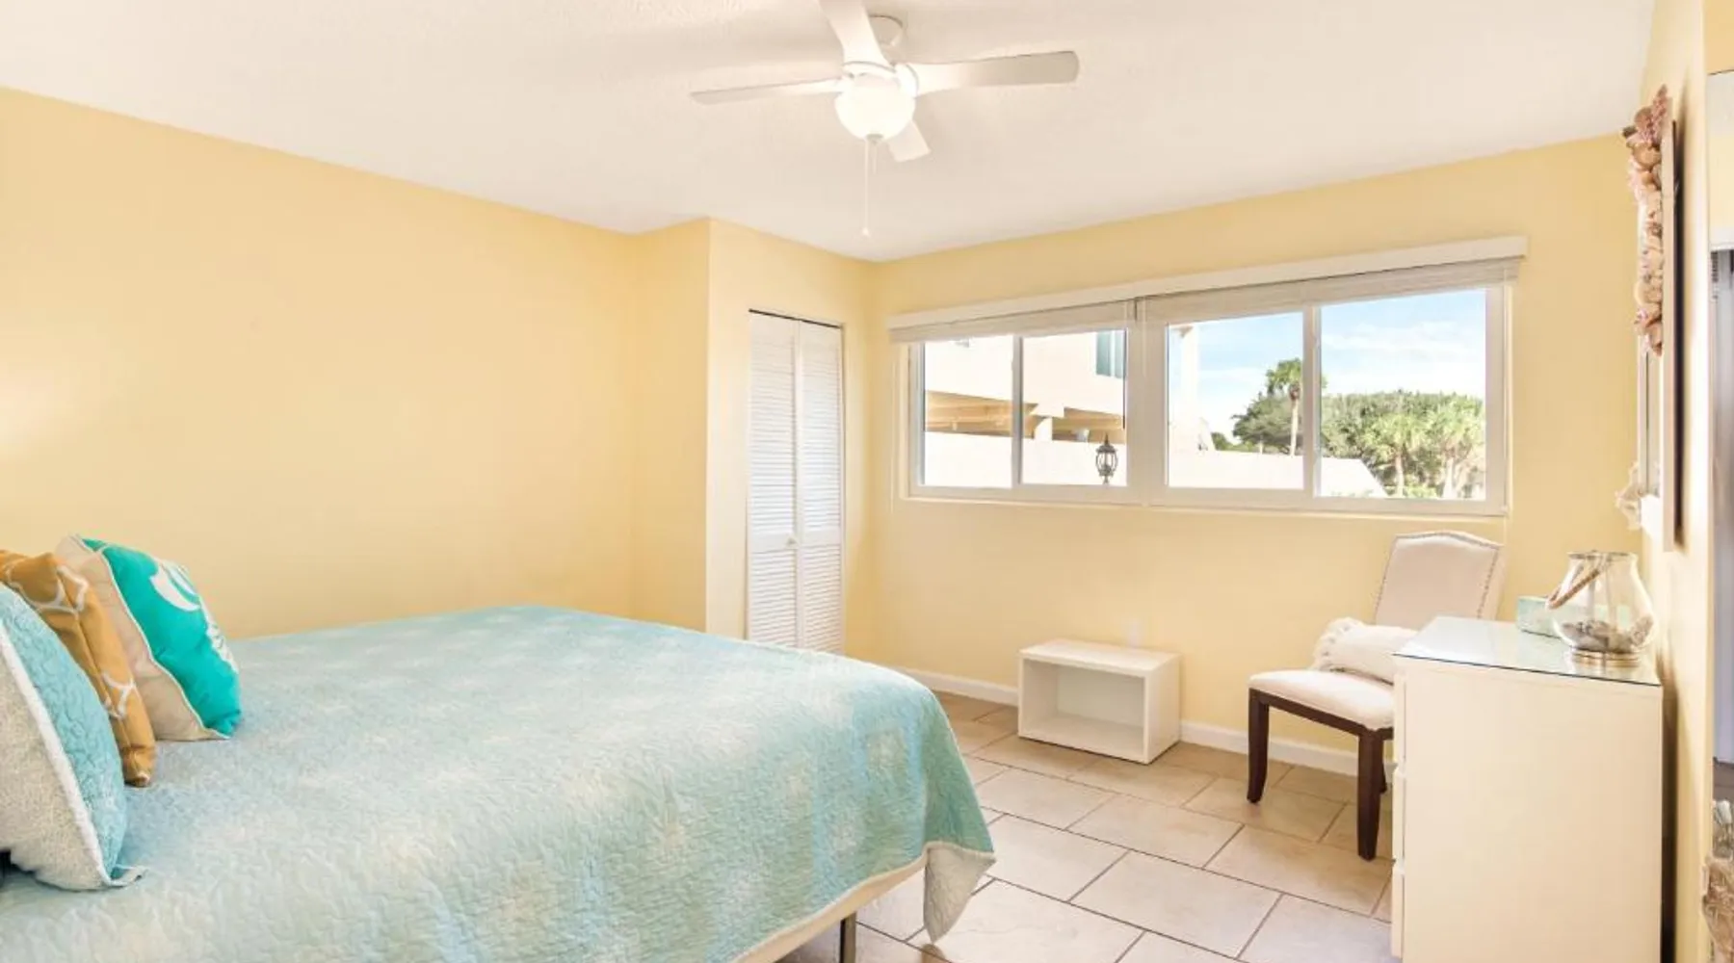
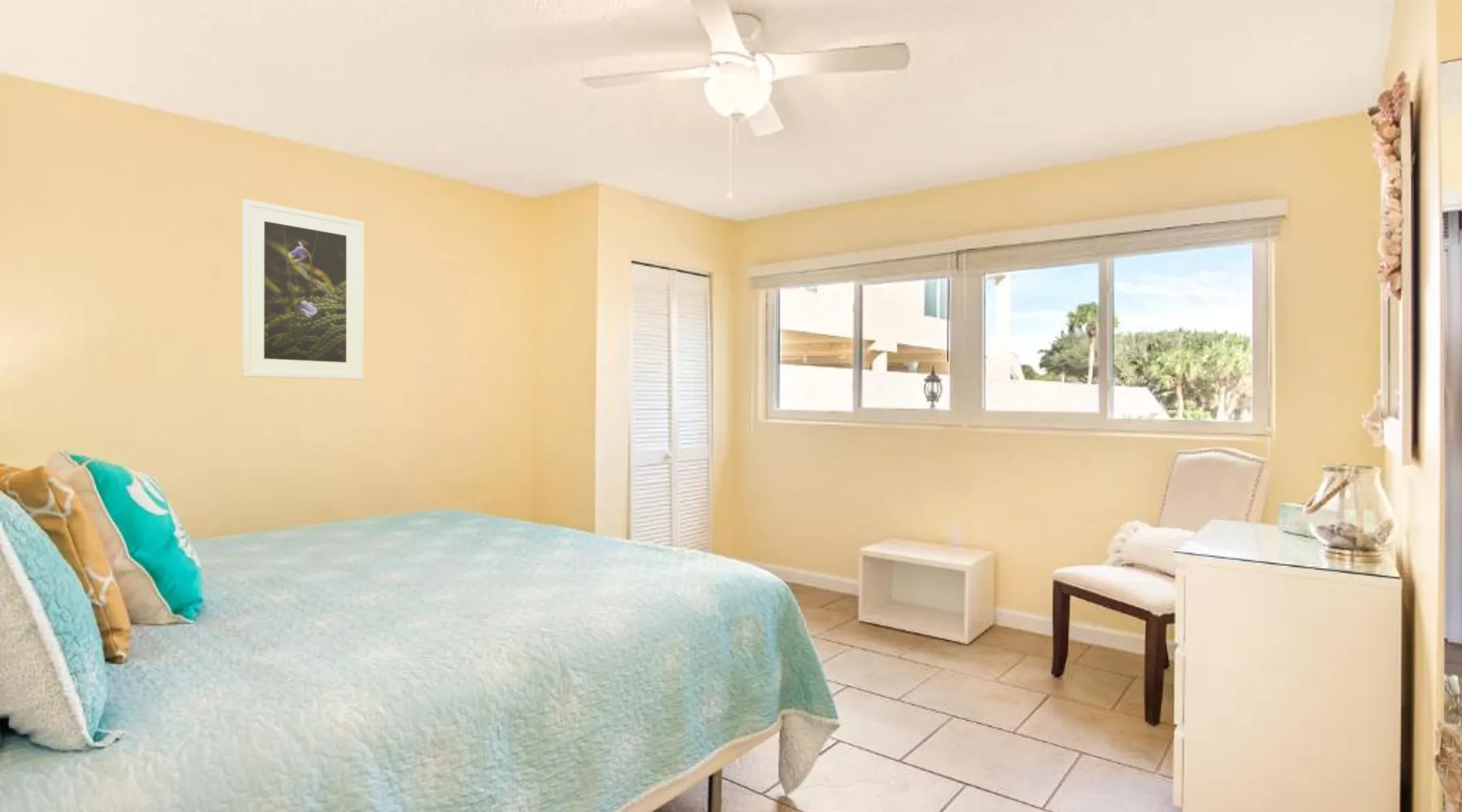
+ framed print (306, 294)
